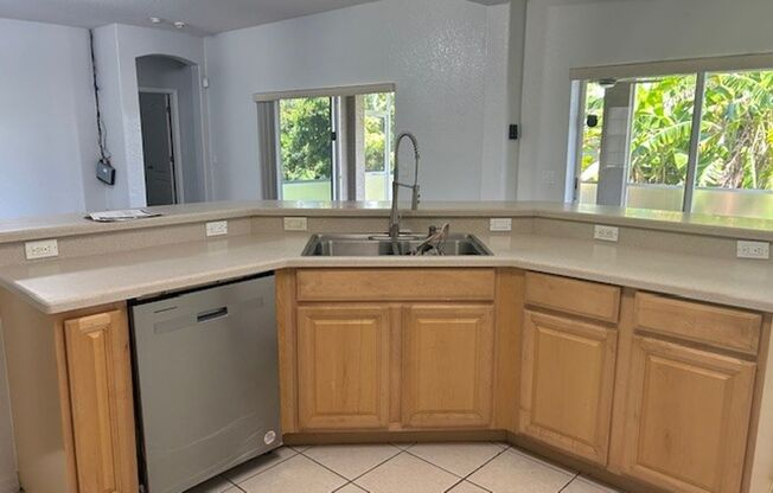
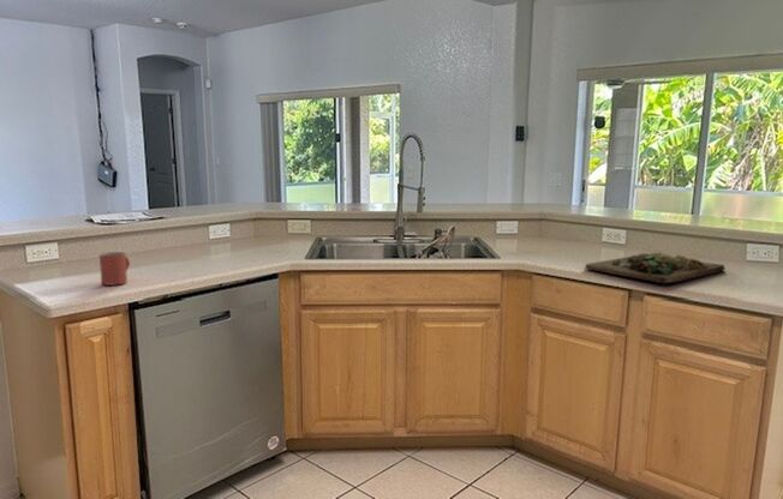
+ mug (116, 266)
+ cutting board (656, 260)
